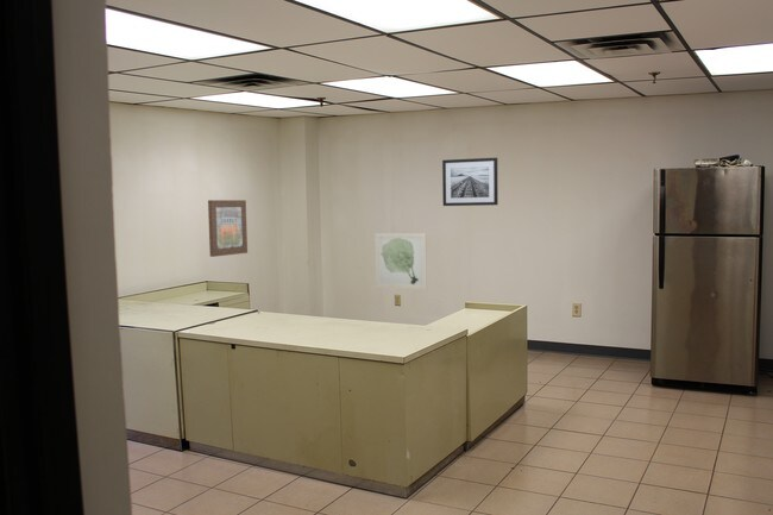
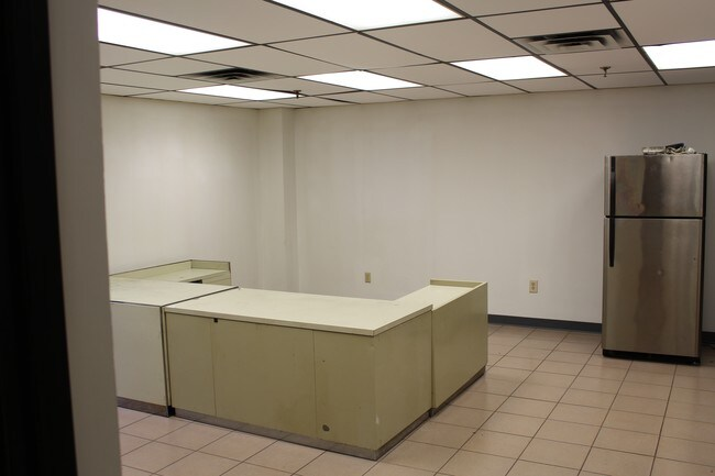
- wall art (400, 260)
- wall art (228, 227)
- wall art (470, 182)
